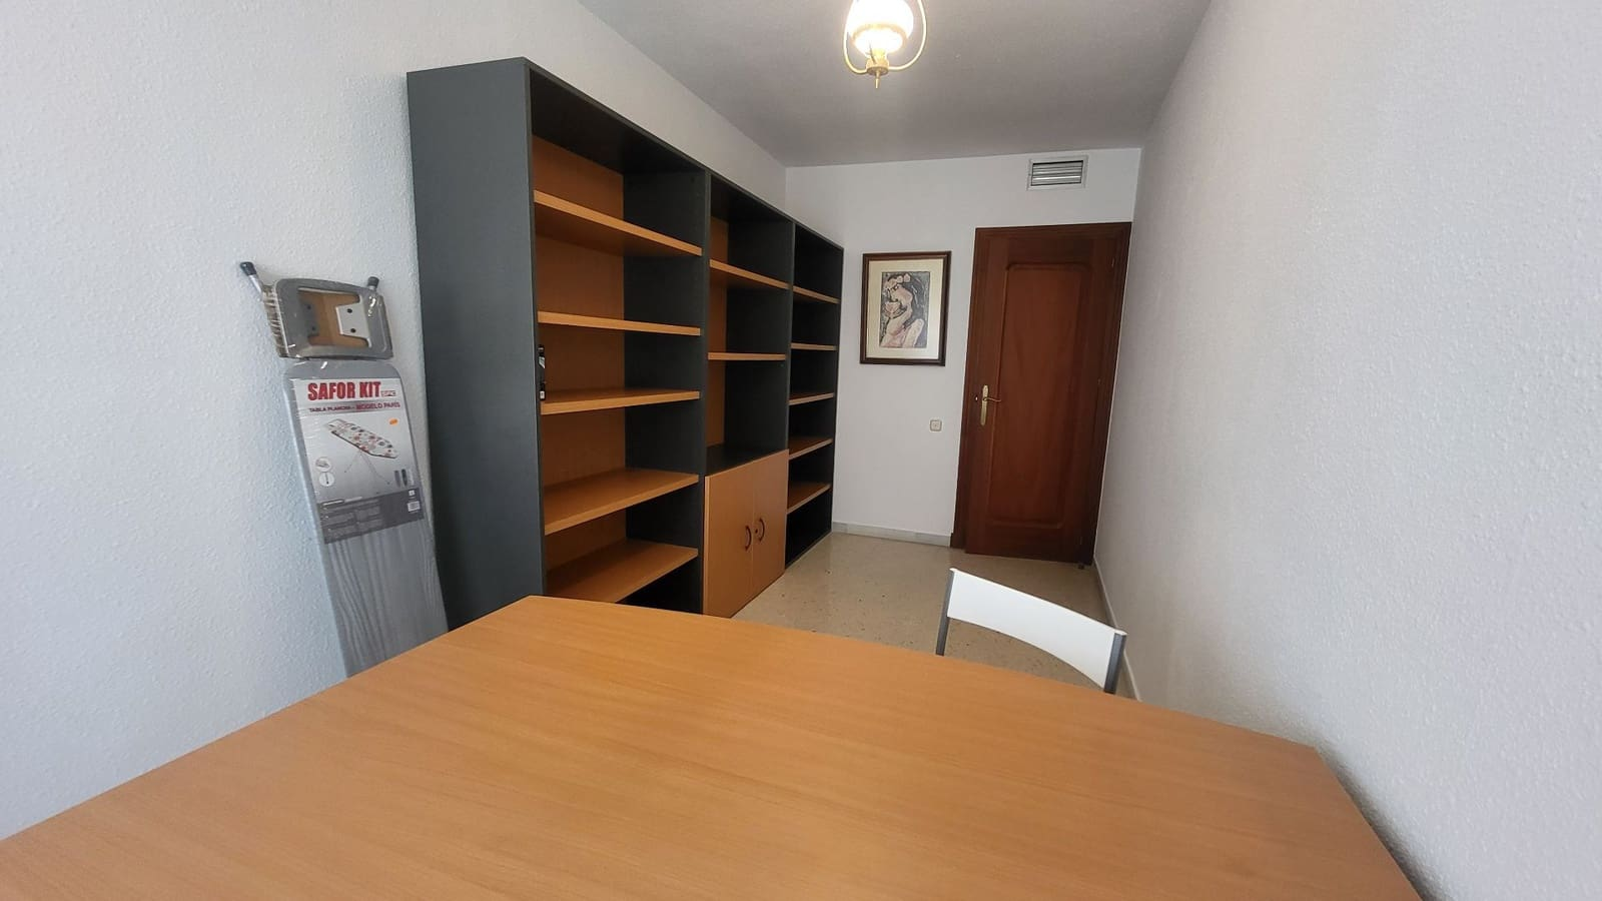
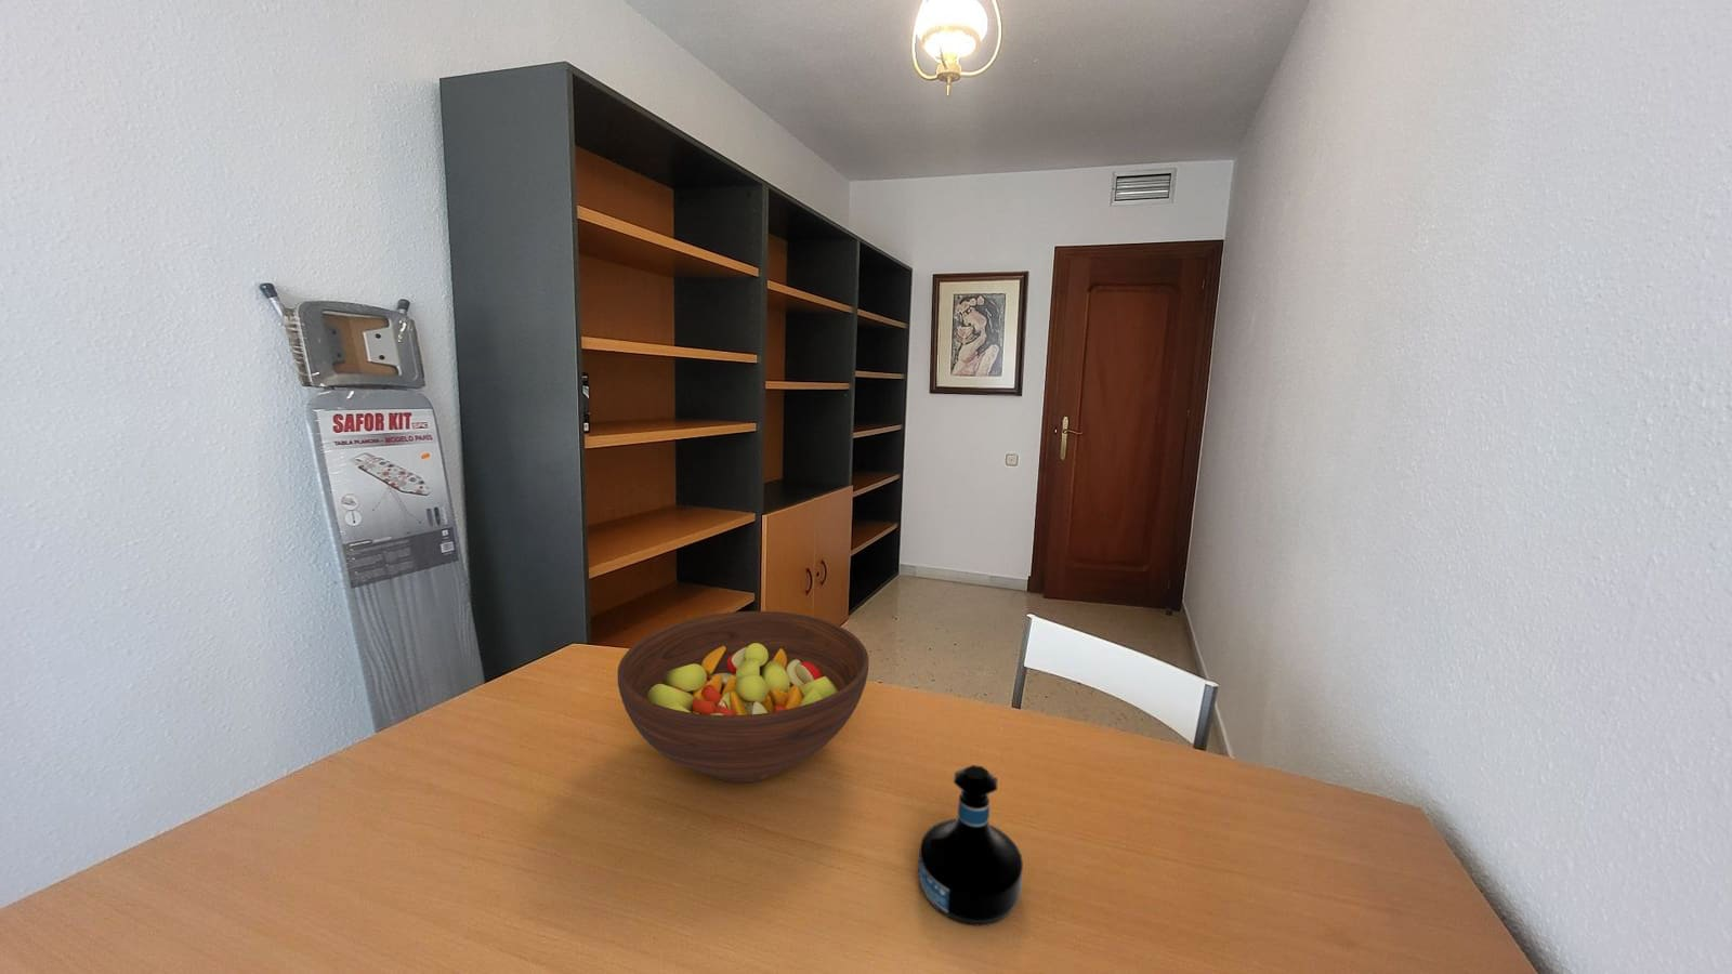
+ fruit bowl (747, 705)
+ tequila bottle (972, 830)
